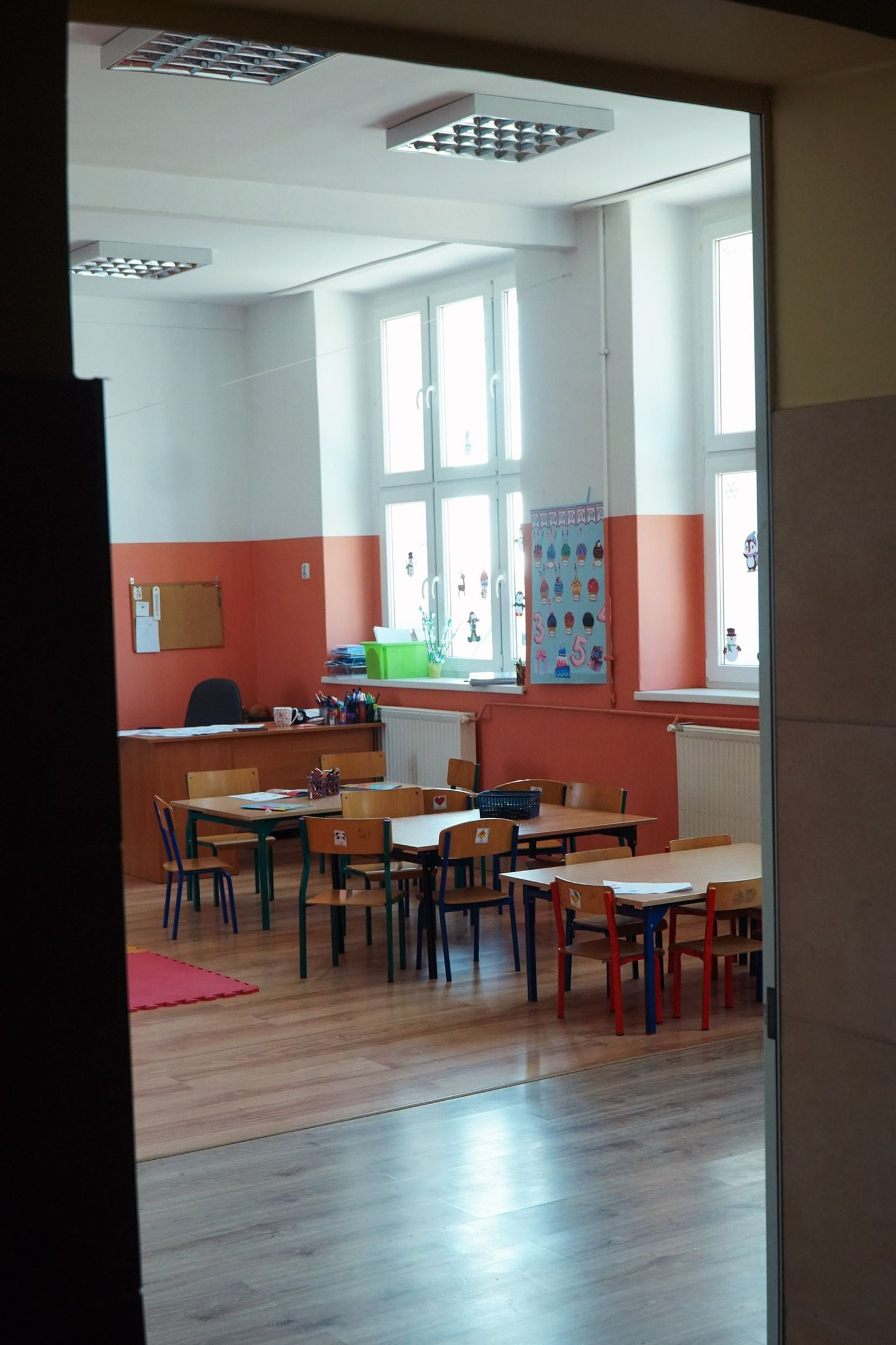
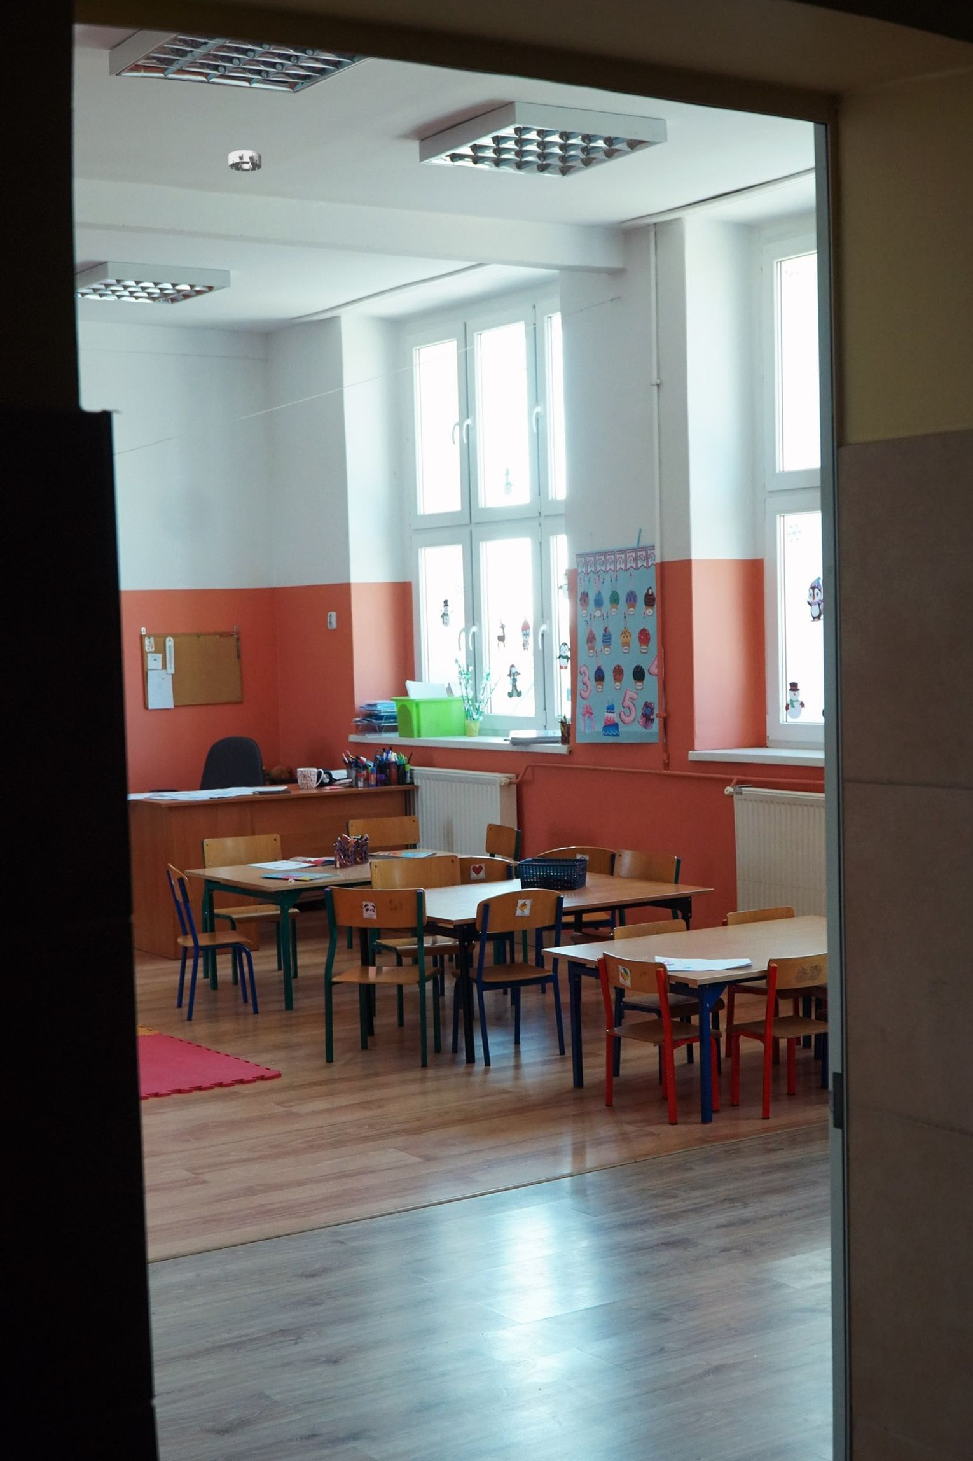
+ smoke detector (244, 160)
